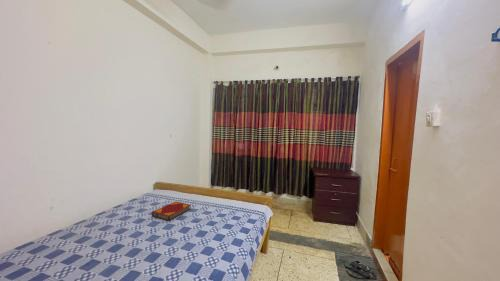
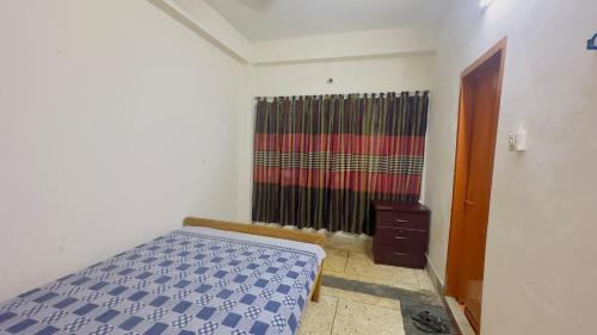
- hardback book (172, 210)
